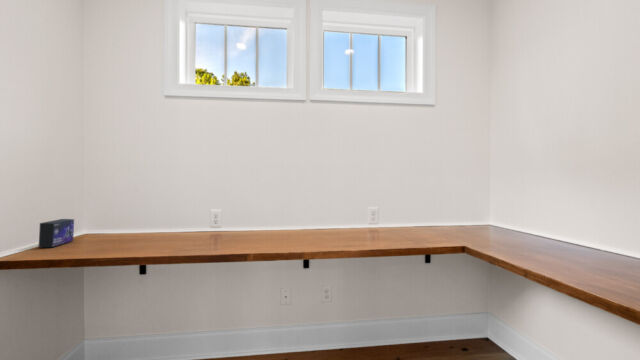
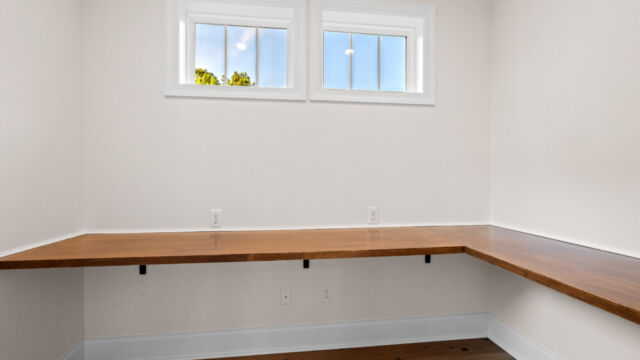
- box (57, 232)
